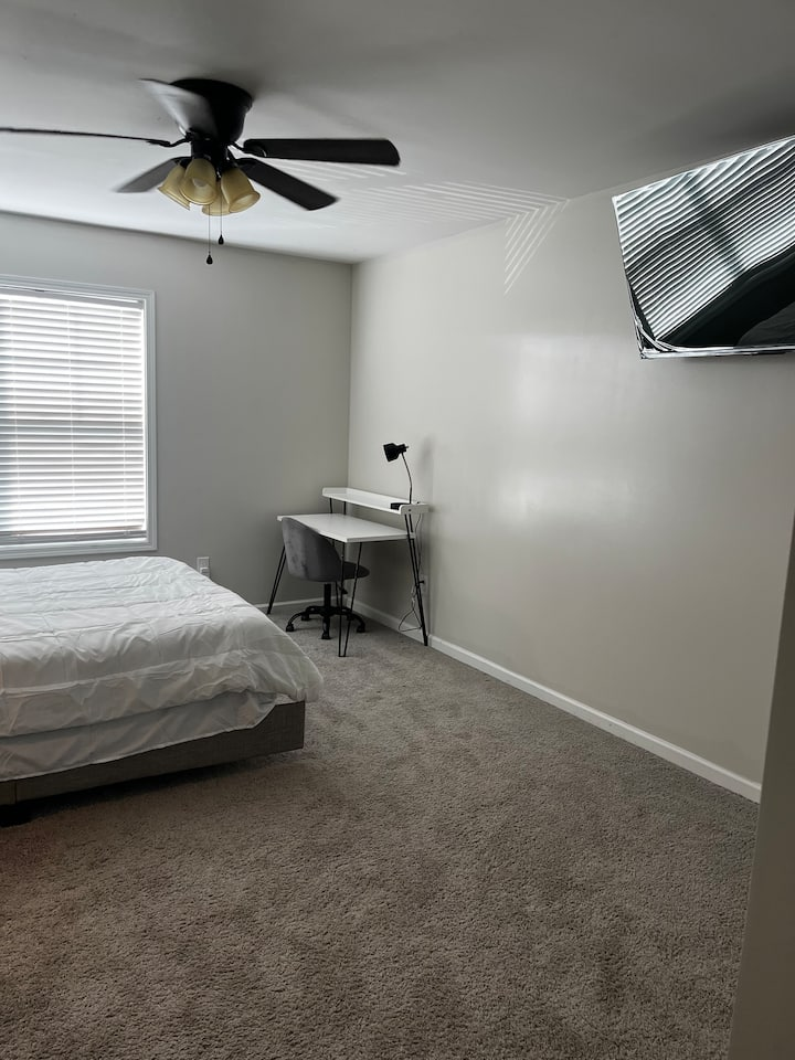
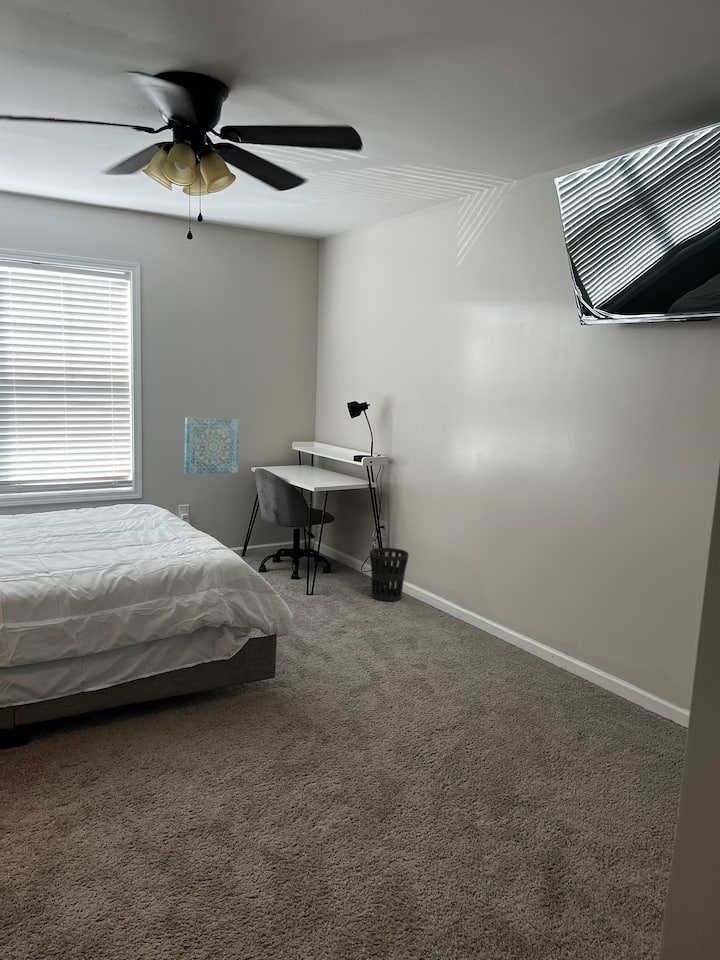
+ wastebasket (387, 574)
+ wall art (212, 445)
